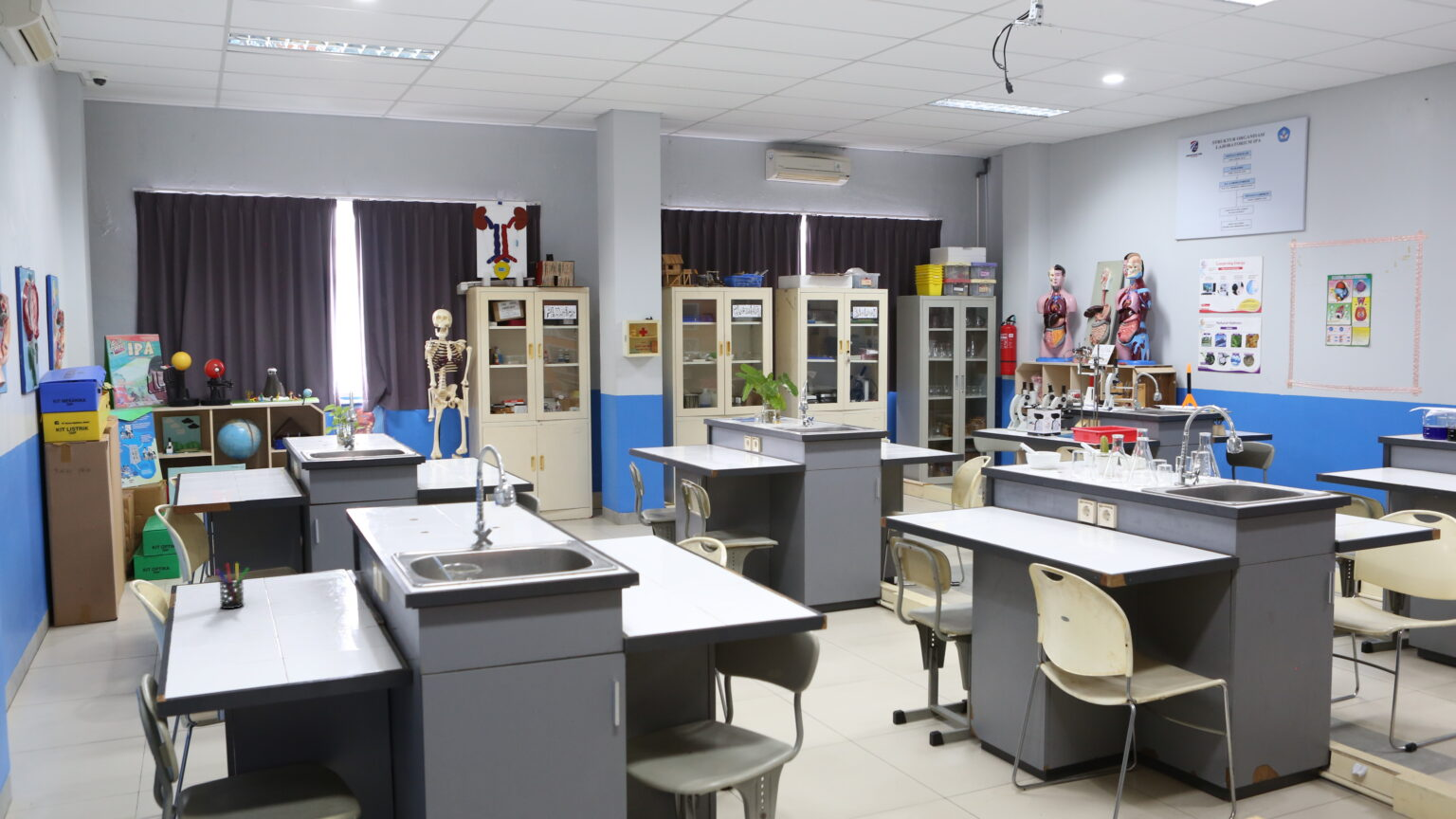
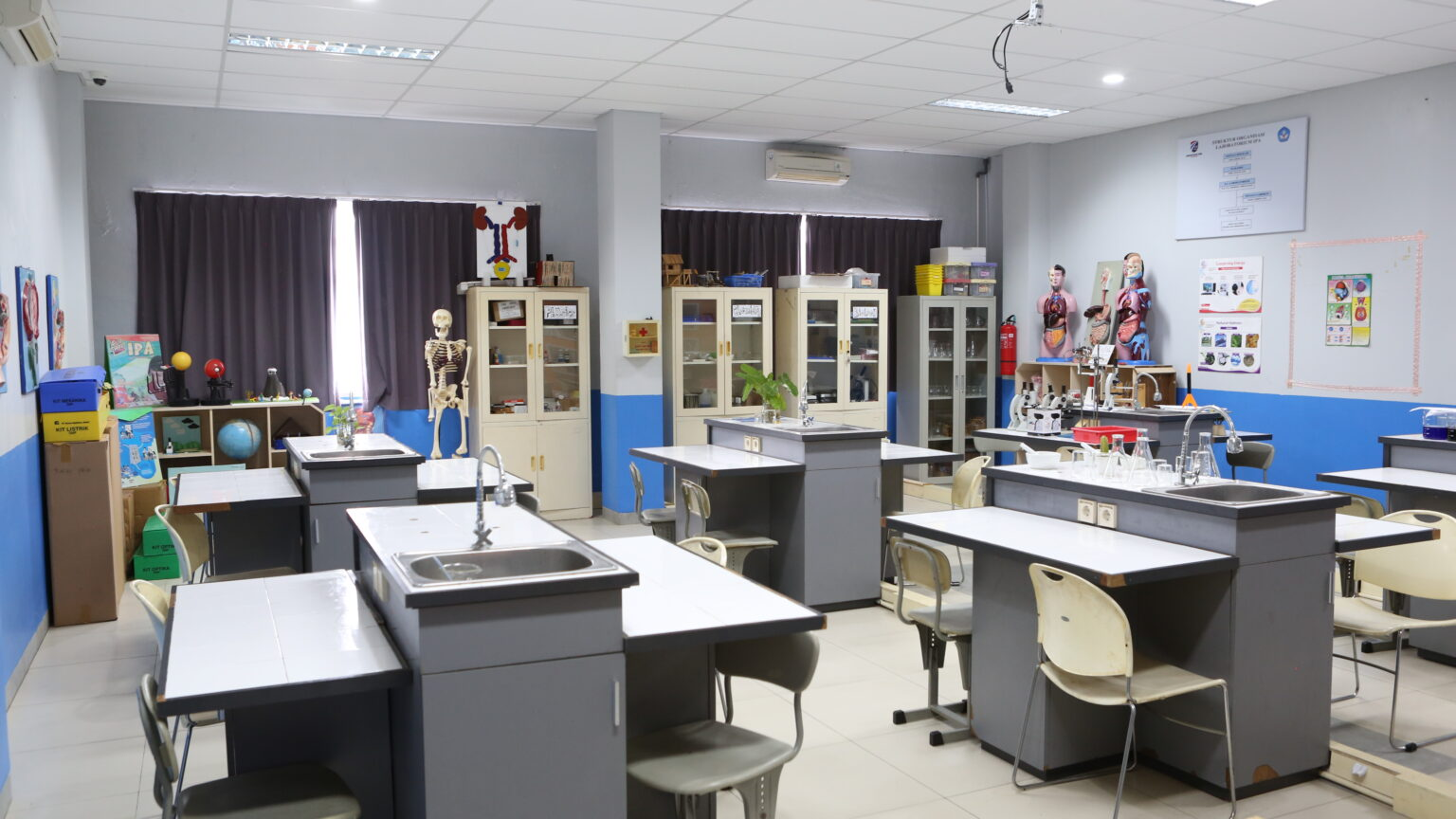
- pen holder (233, 584)
